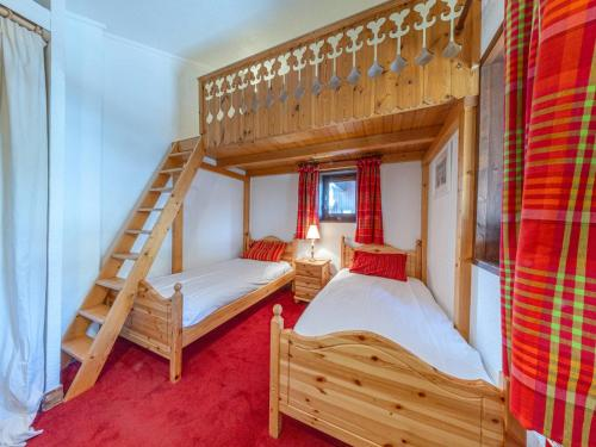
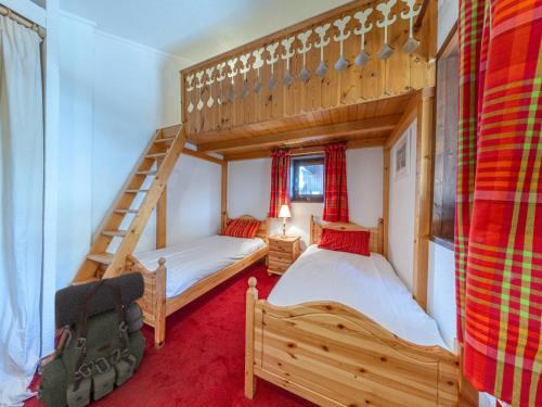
+ backpack (96, 326)
